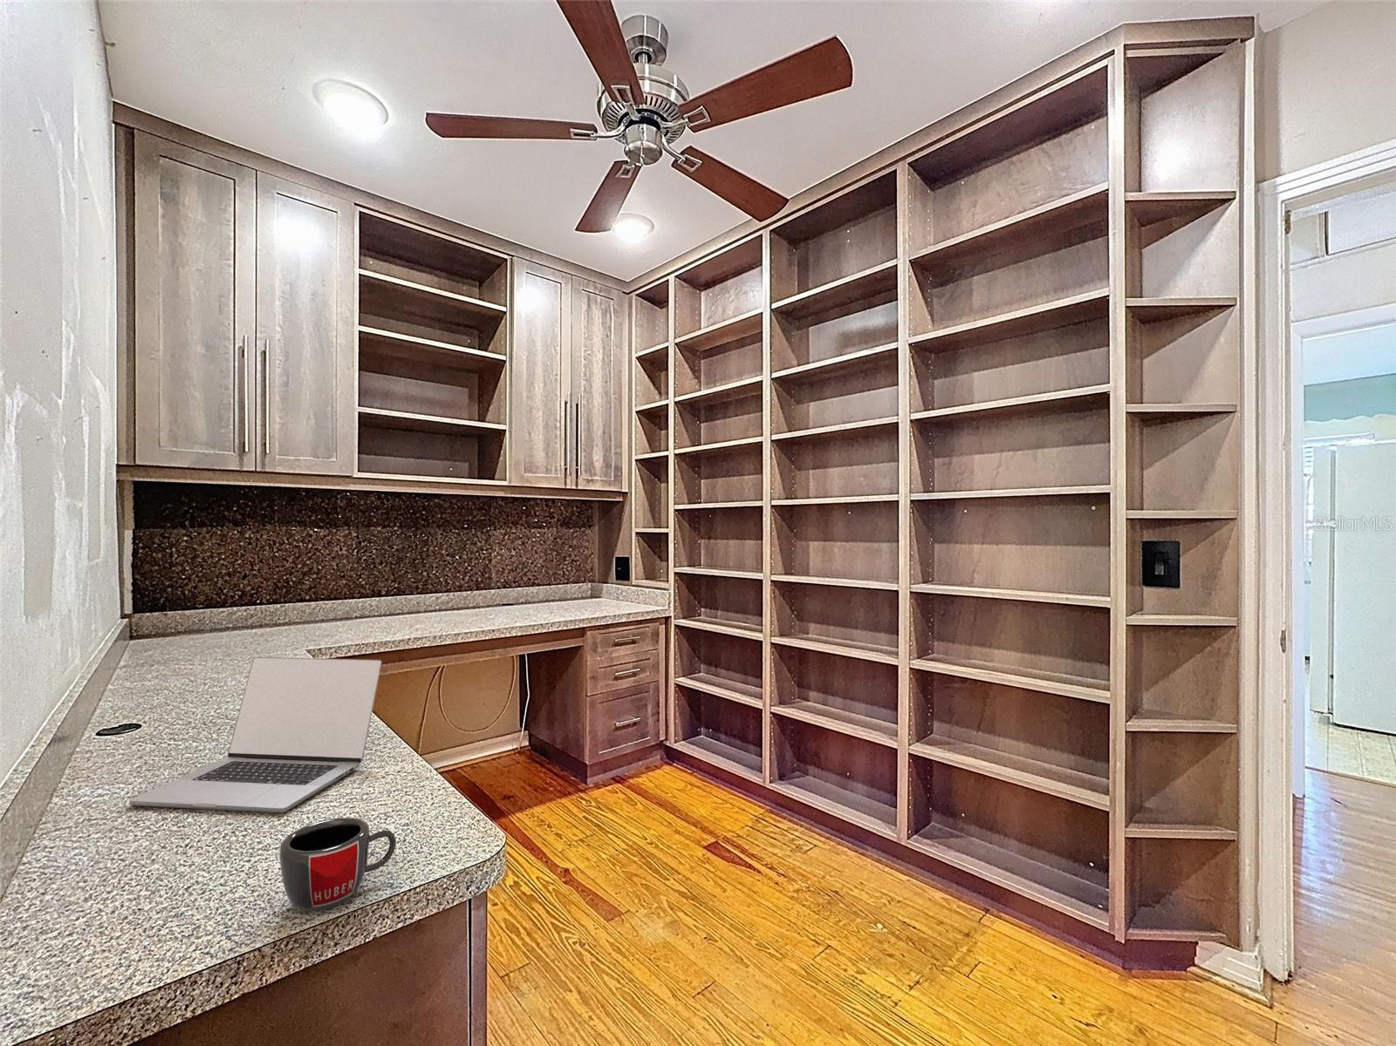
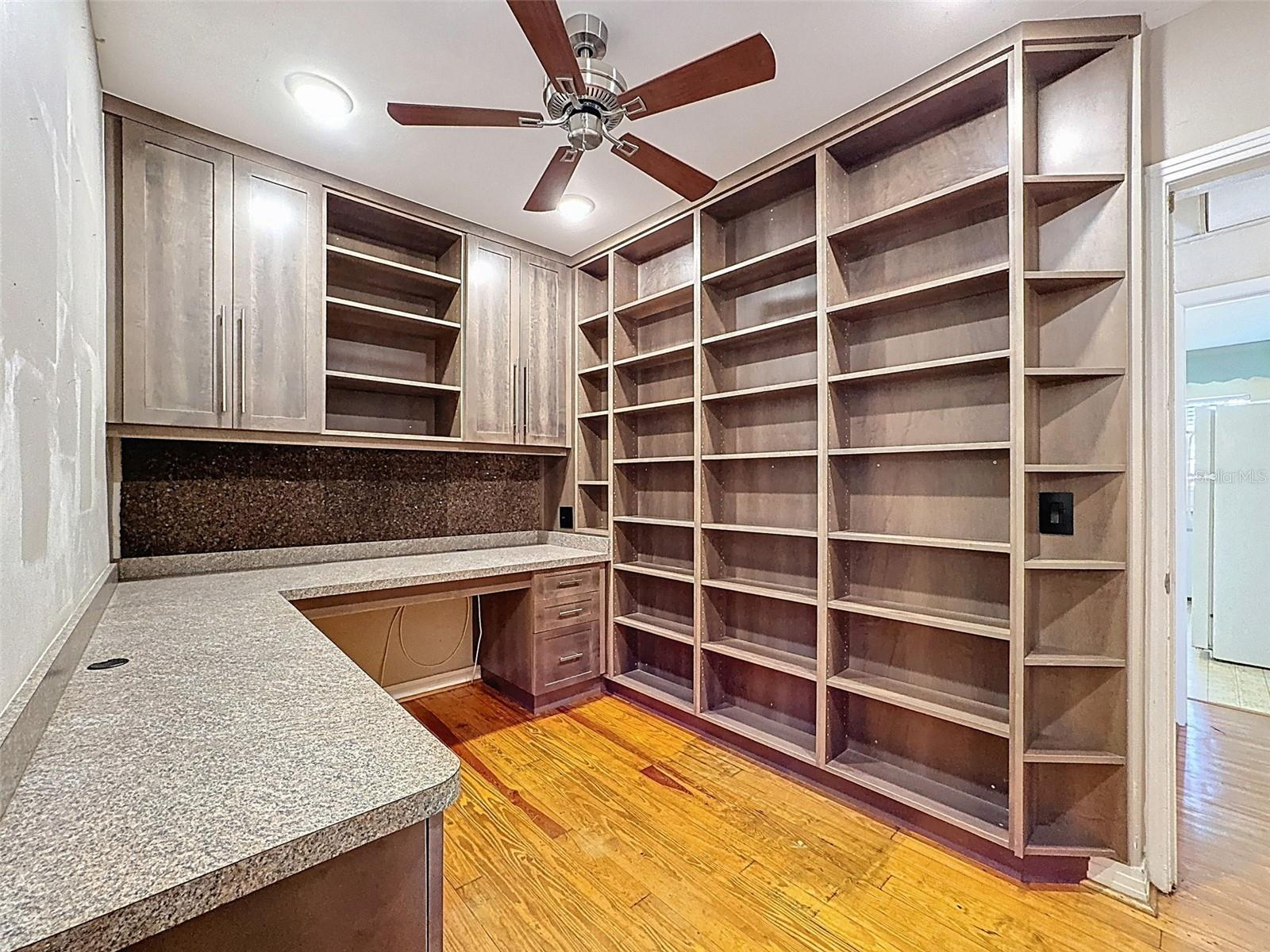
- laptop (268, 725)
- mug (341, 860)
